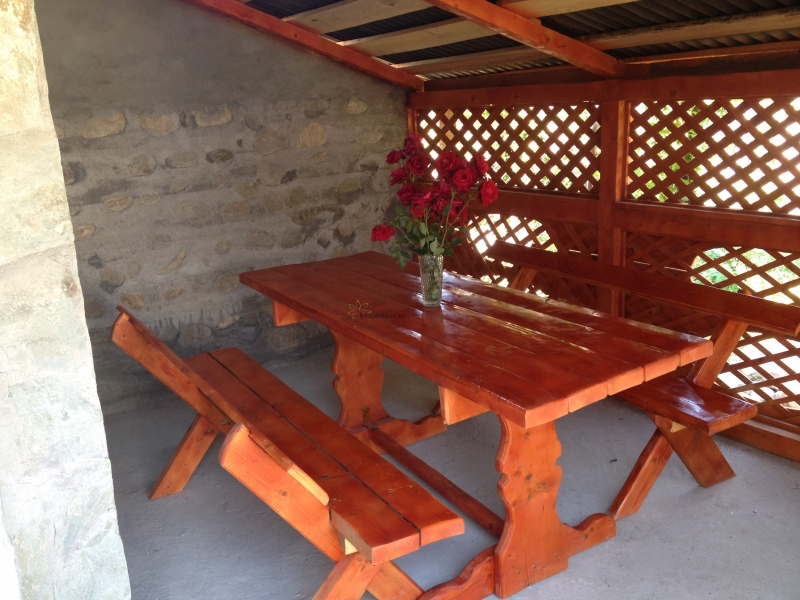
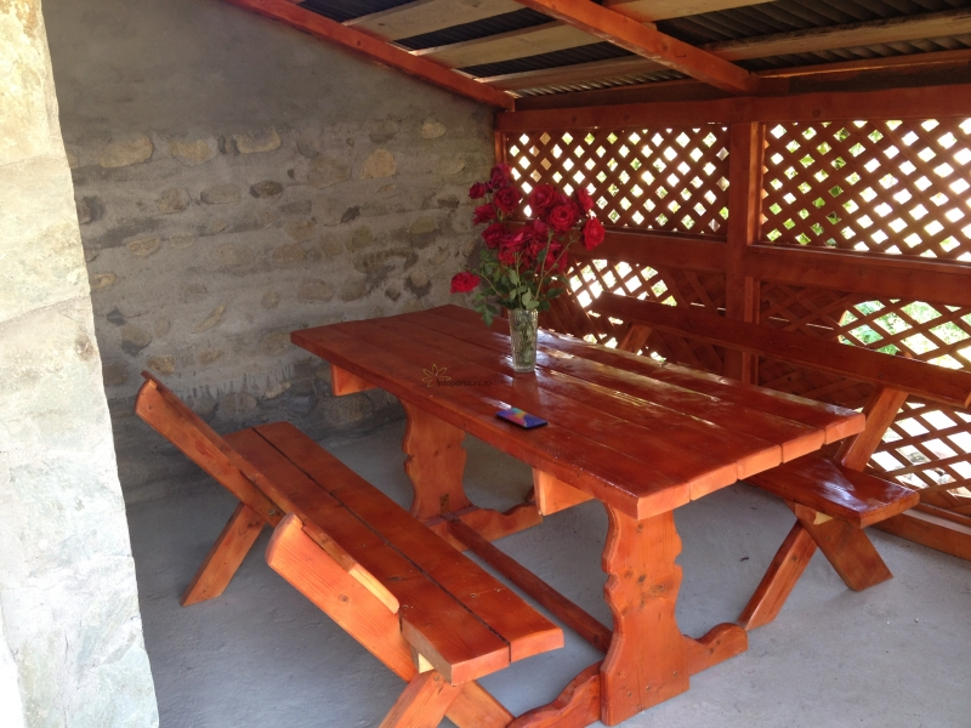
+ smartphone (521, 417)
